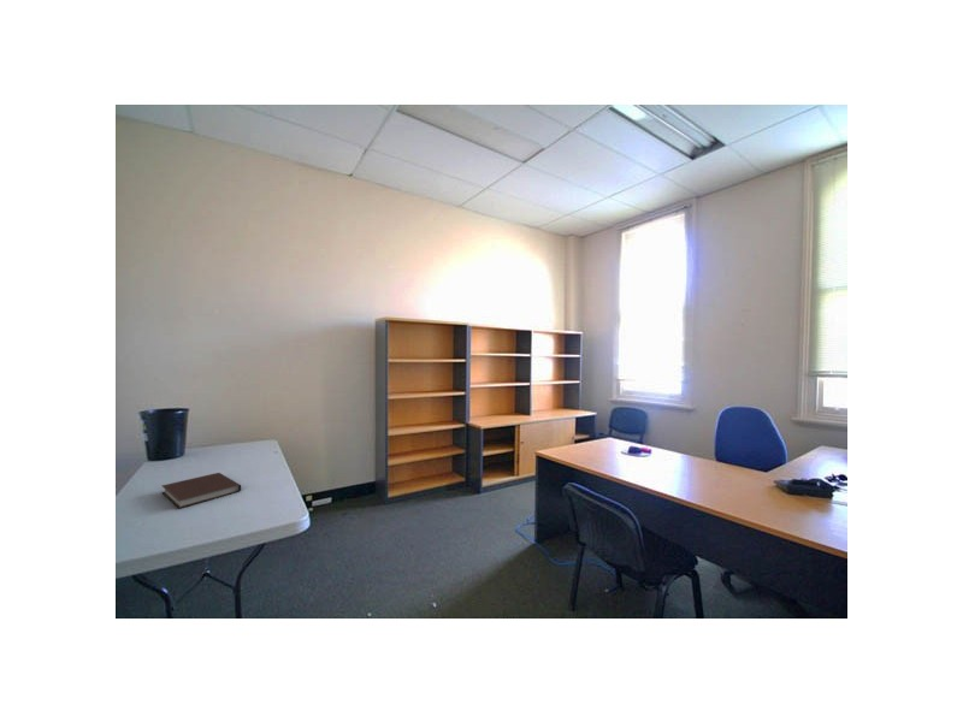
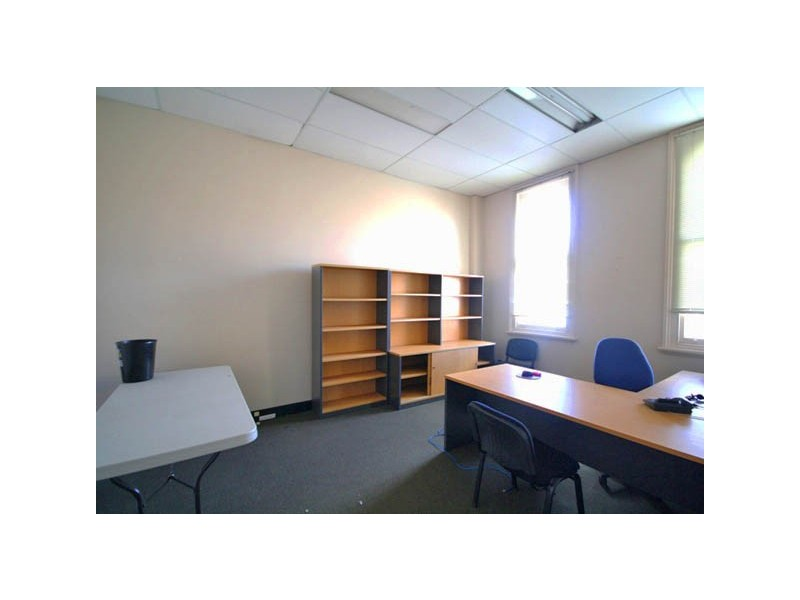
- notebook (201, 487)
